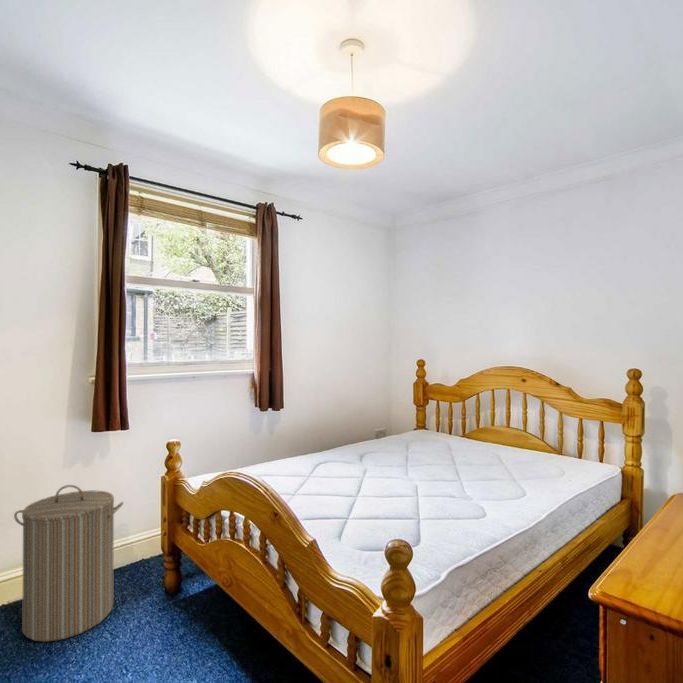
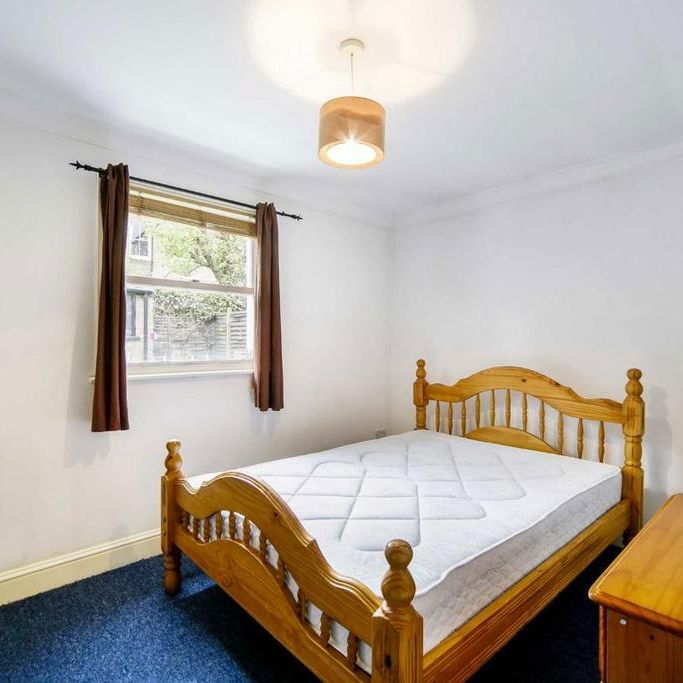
- laundry hamper (70, 550)
